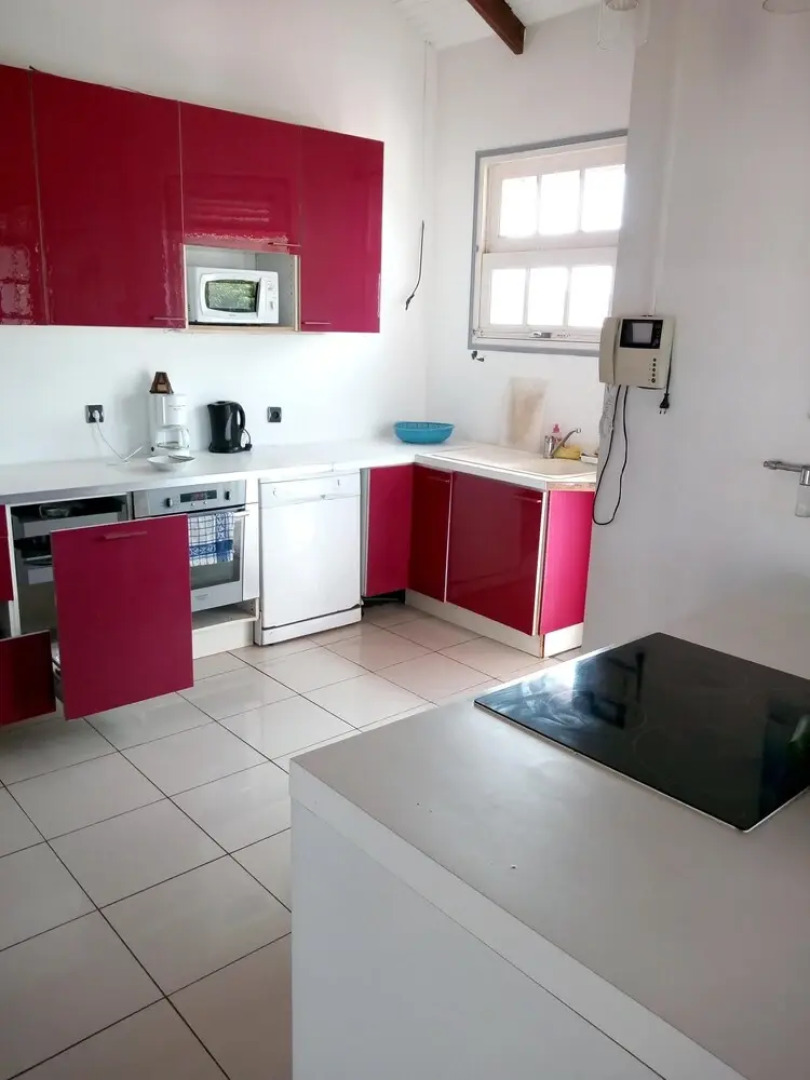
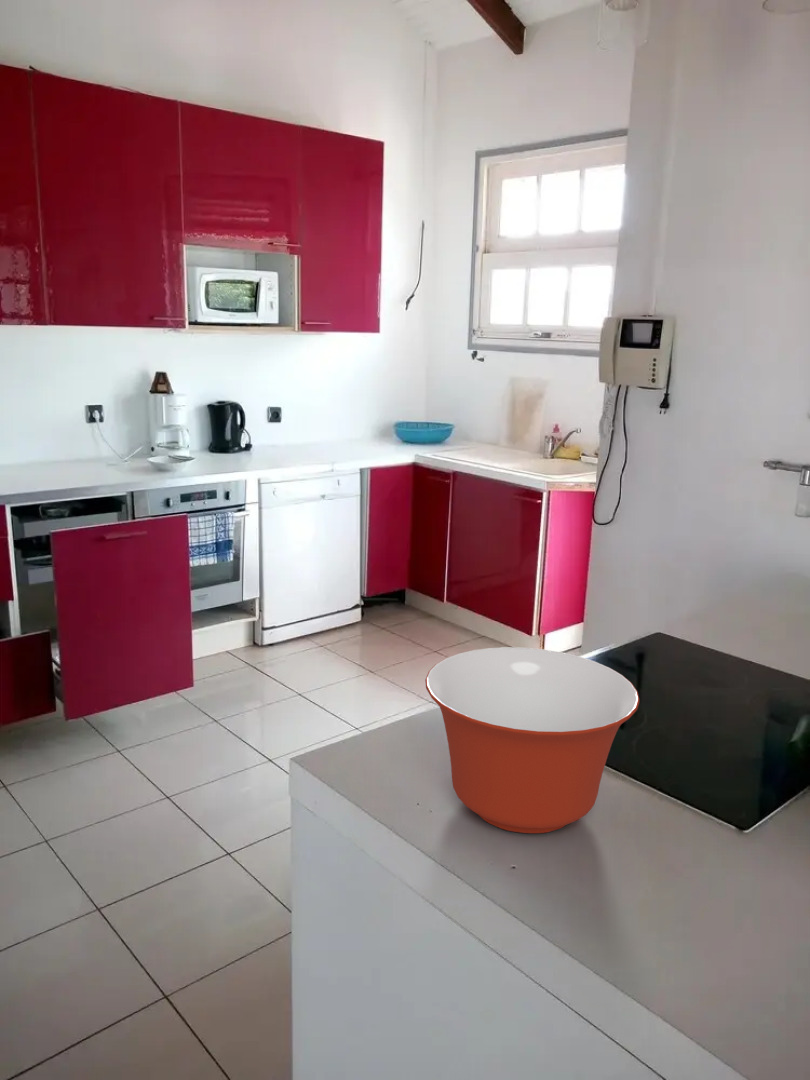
+ mixing bowl (526, 745)
